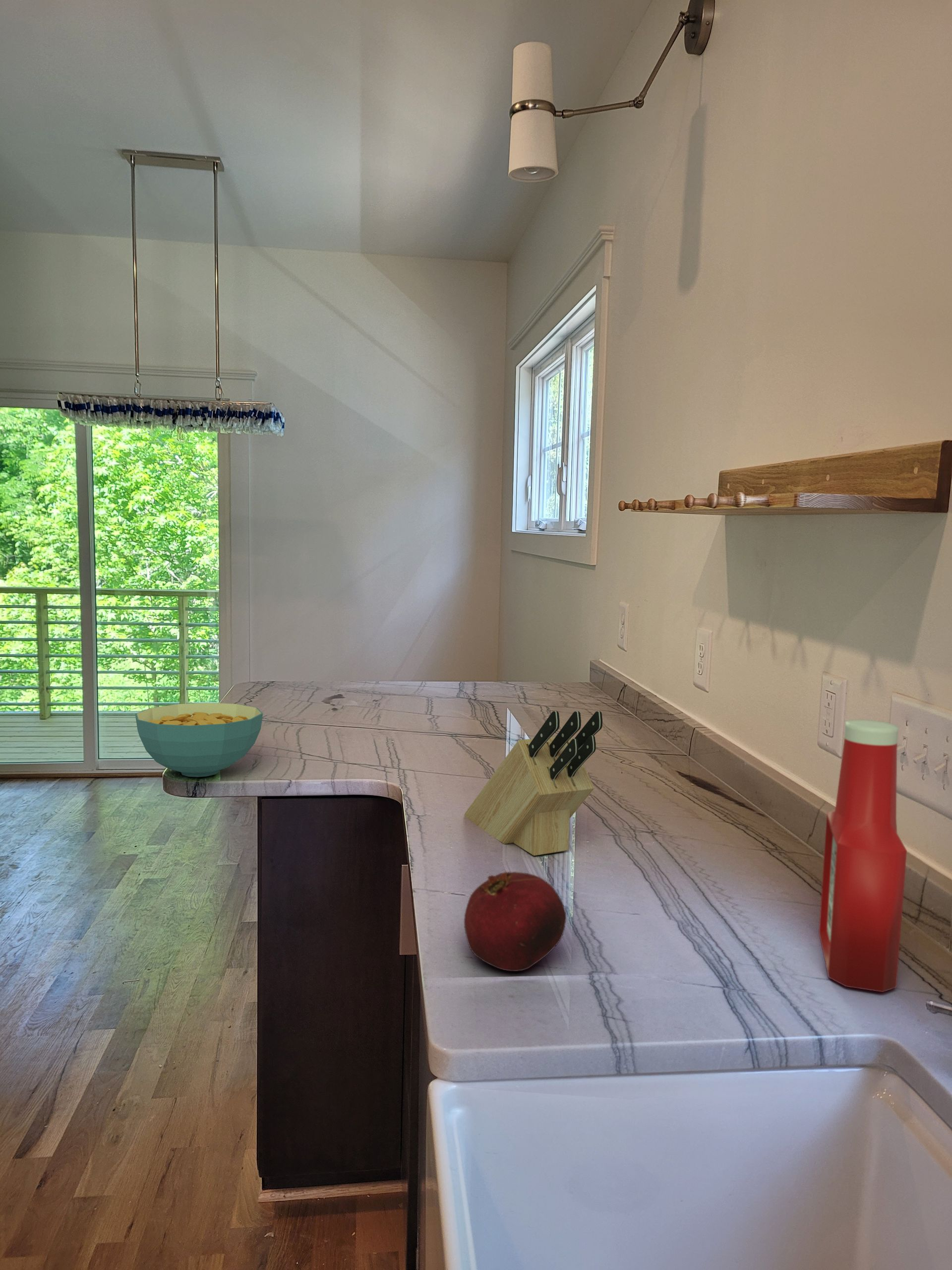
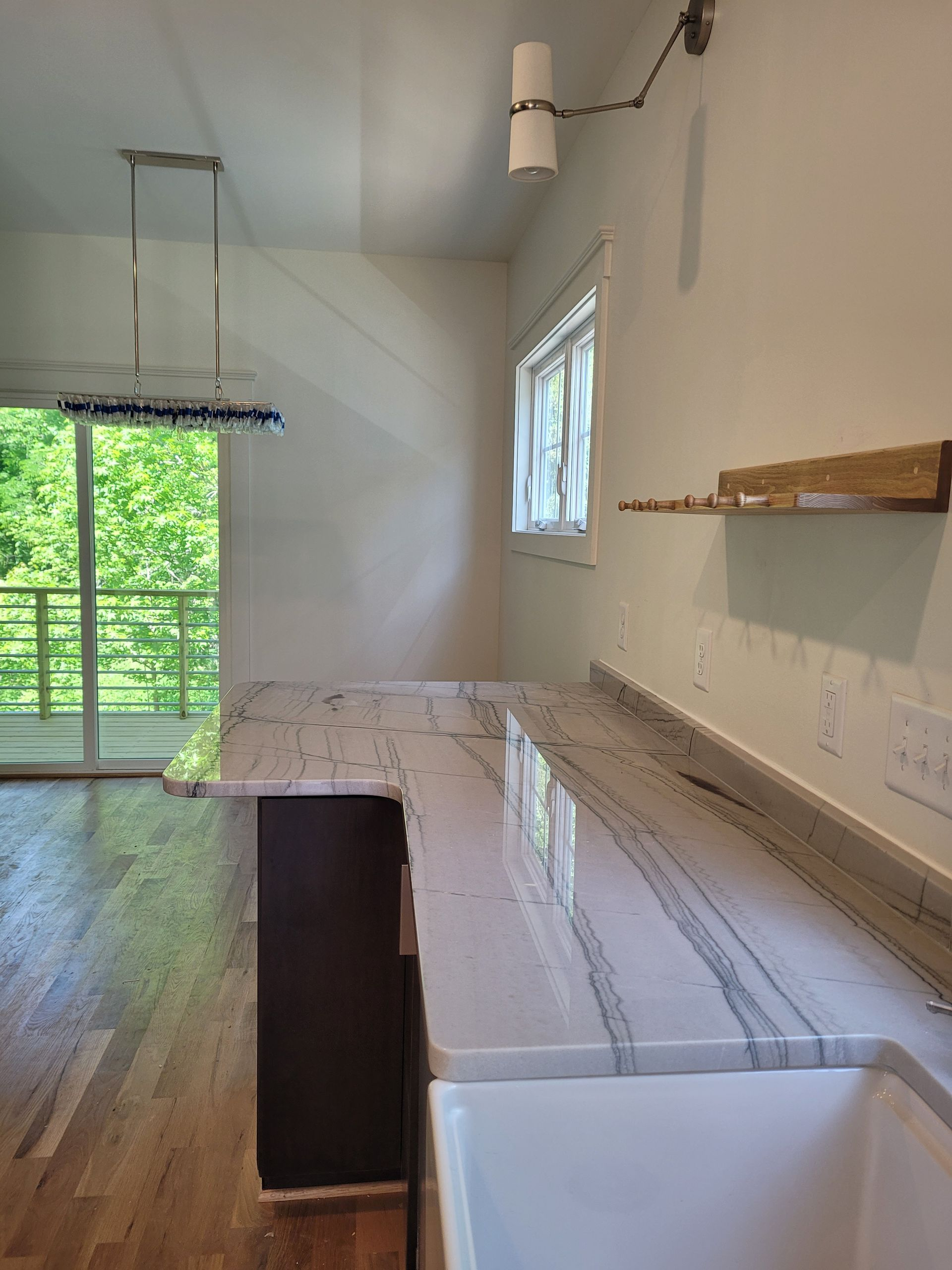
- cereal bowl (200, 743)
- fruit (512, 917)
- knife block (533, 769)
- soap bottle (863, 843)
